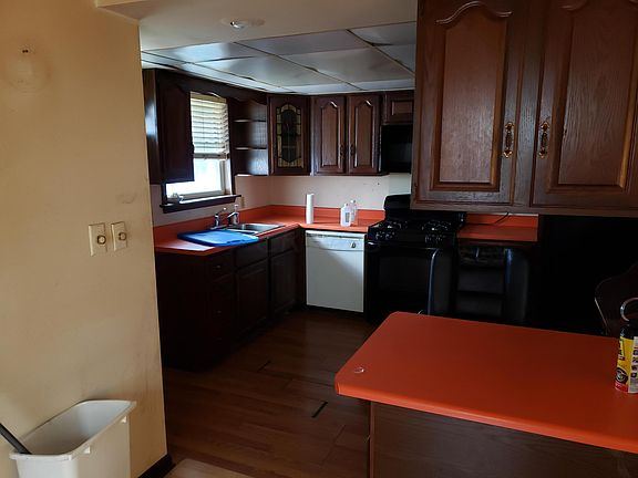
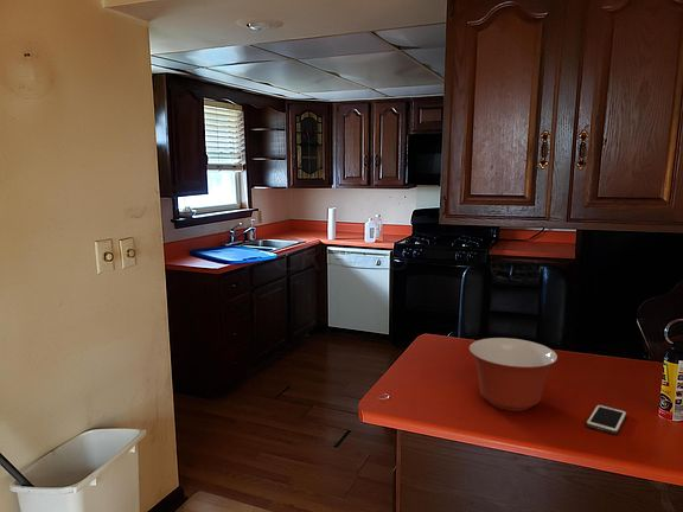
+ mixing bowl (510, 376)
+ cell phone (606, 418)
